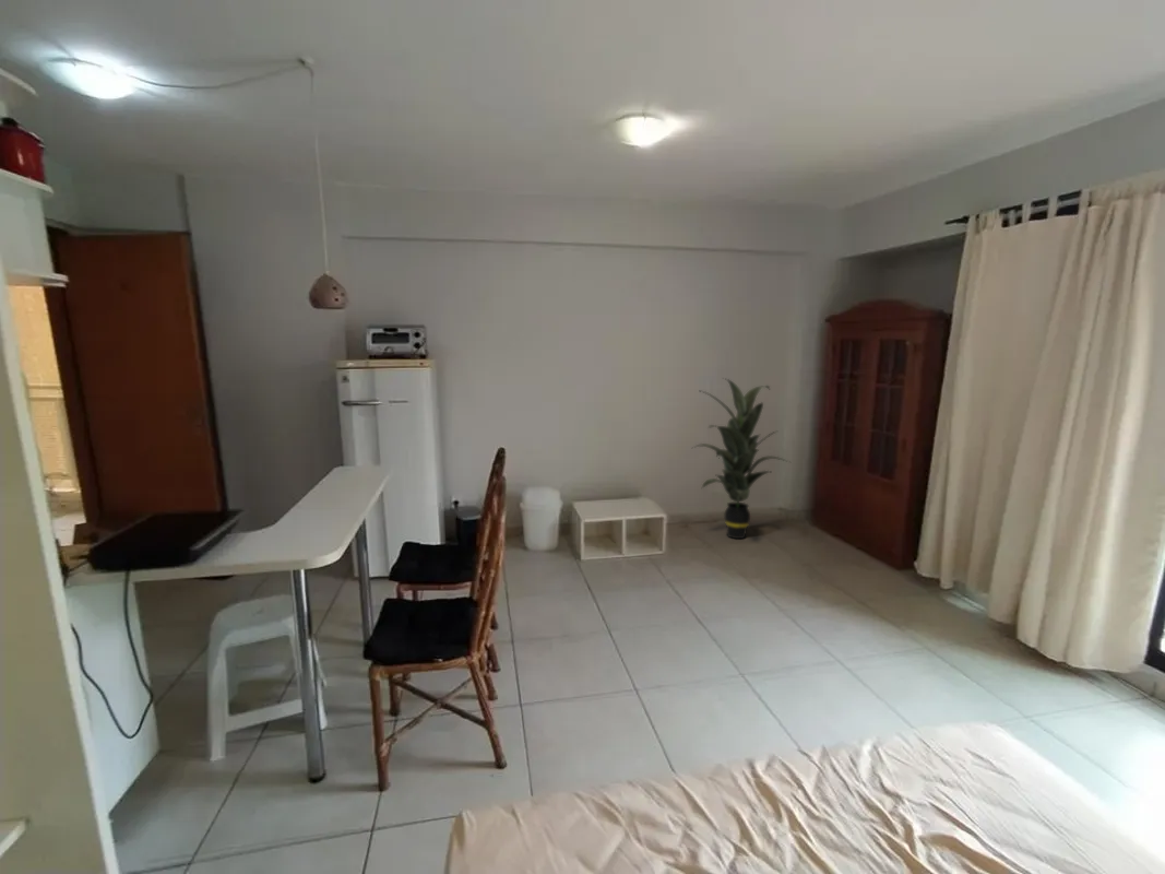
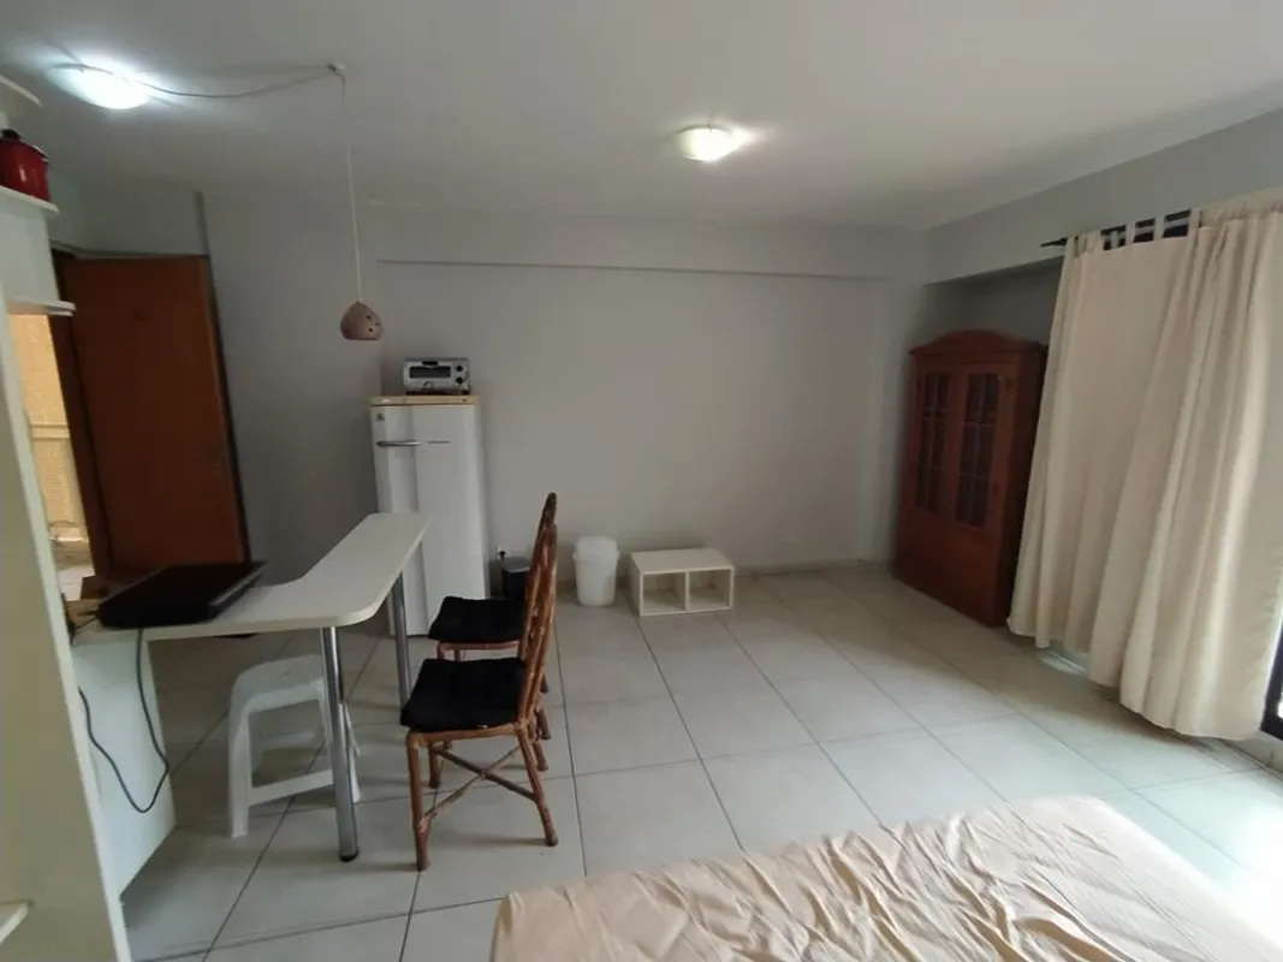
- indoor plant (733, 458)
